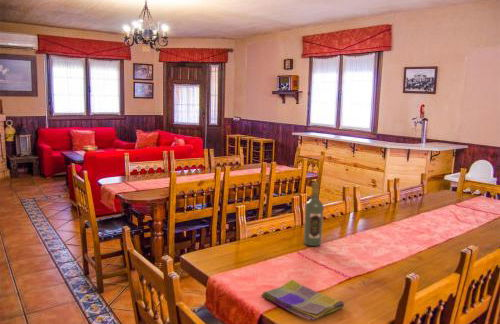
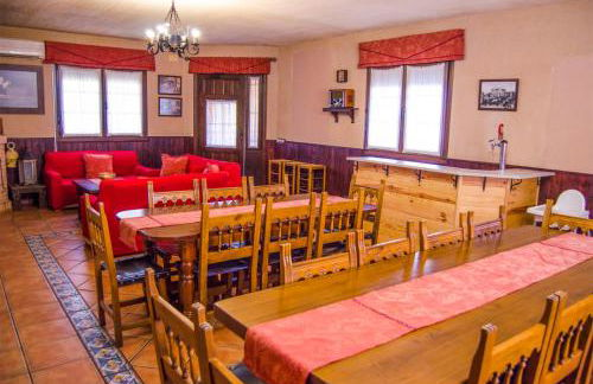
- dish towel (302, 298)
- wine bottle (313, 213)
